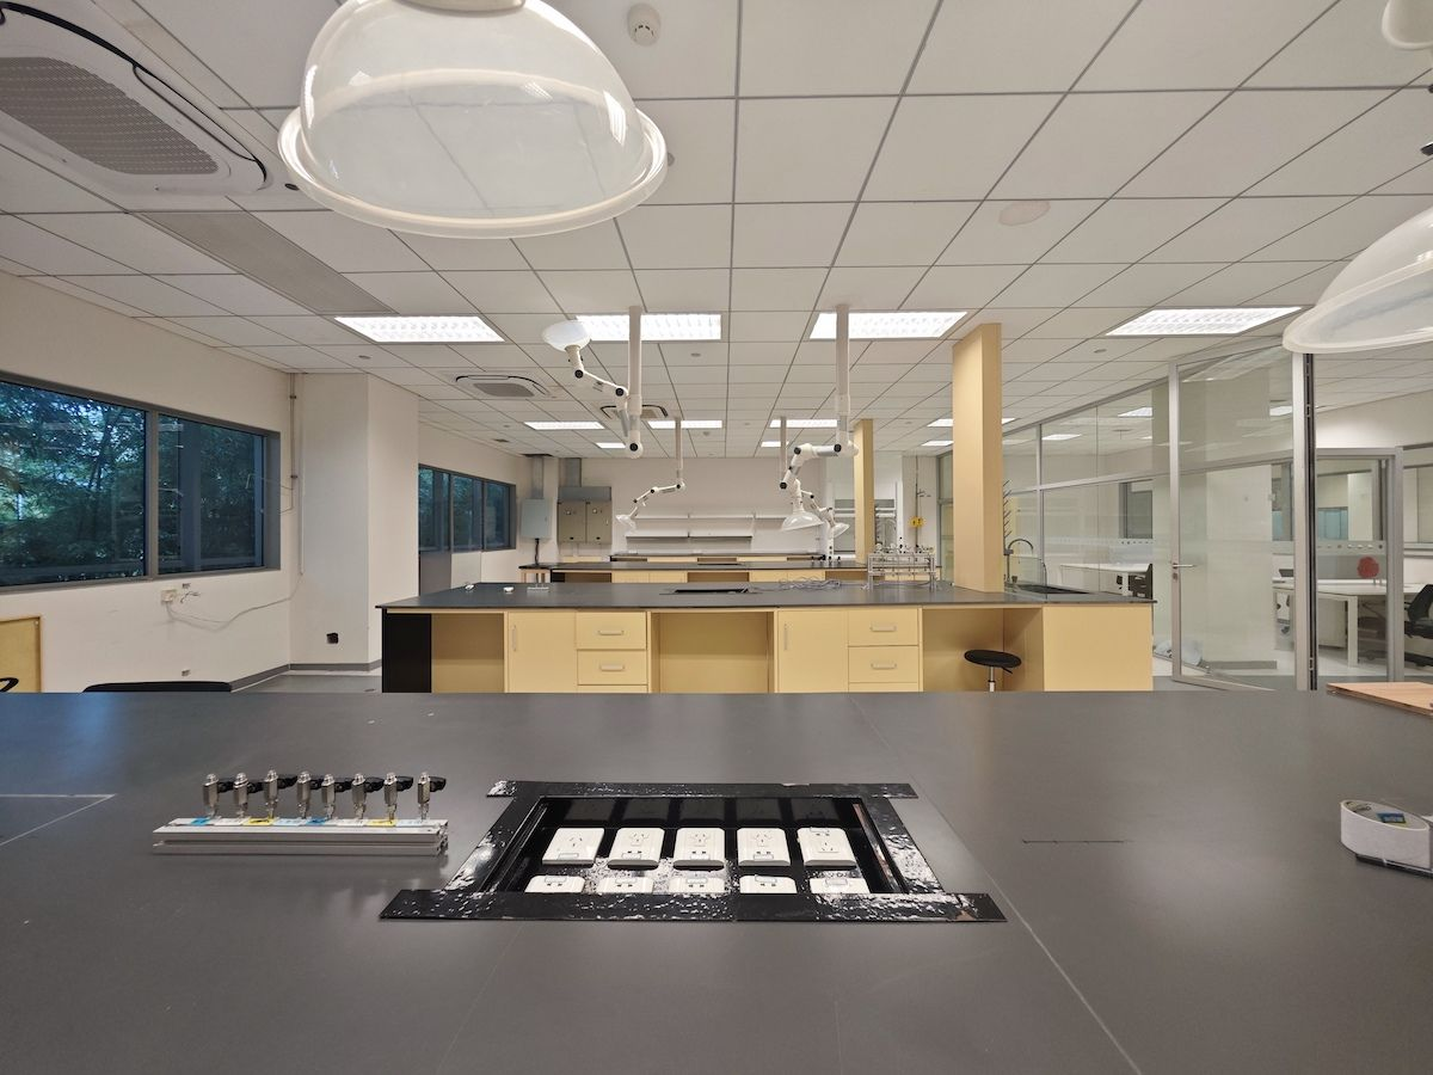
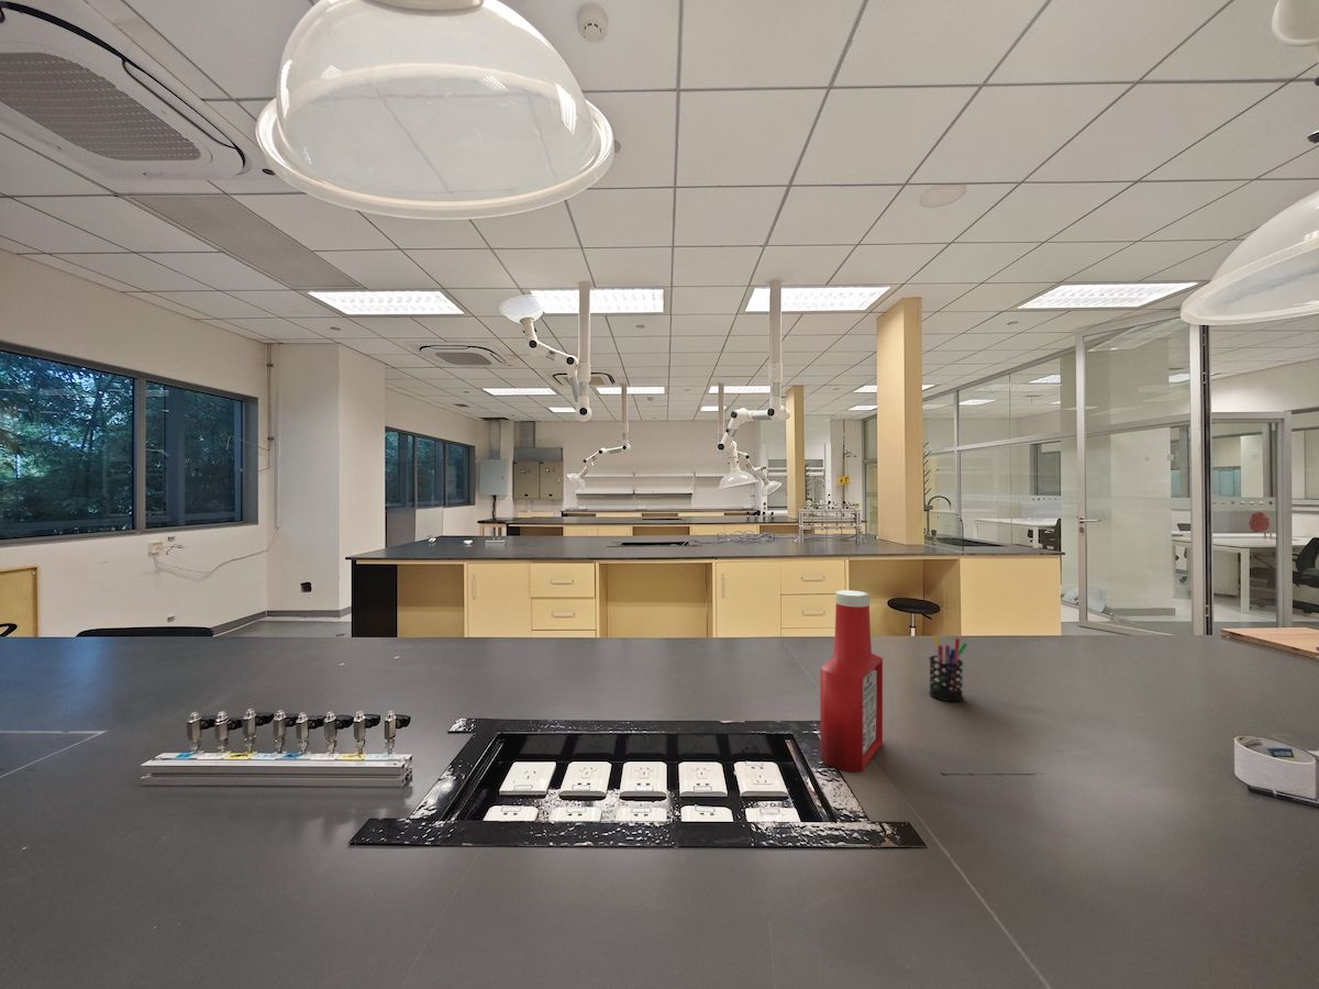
+ pen holder (950, 665)
+ soap bottle (852, 671)
